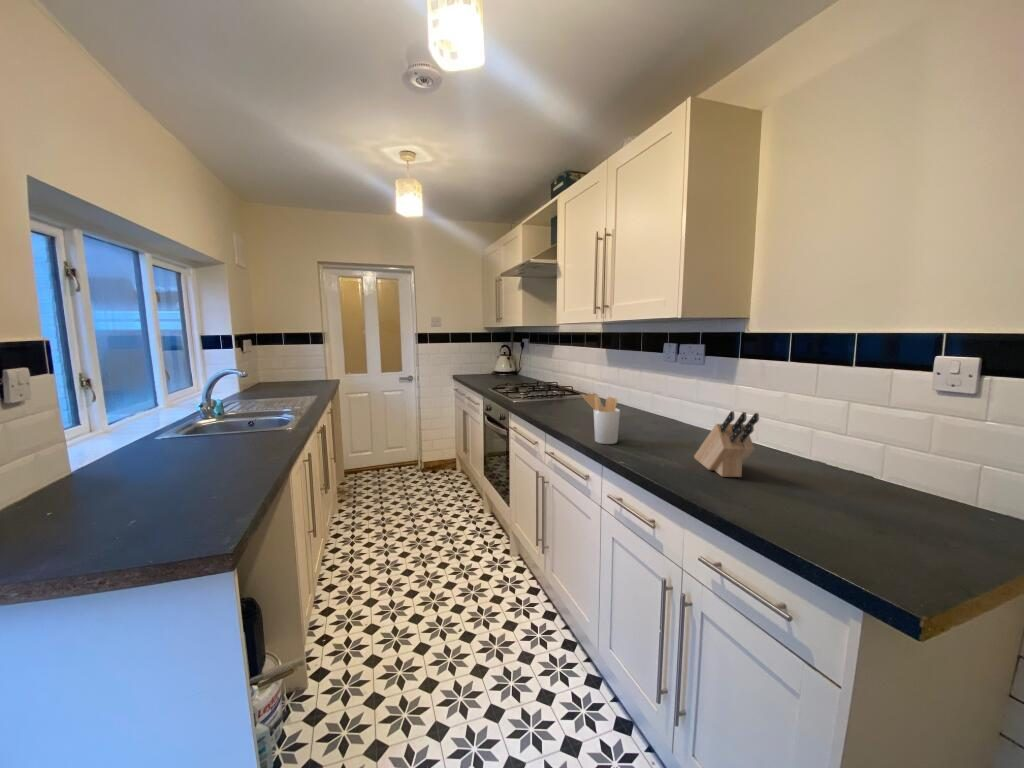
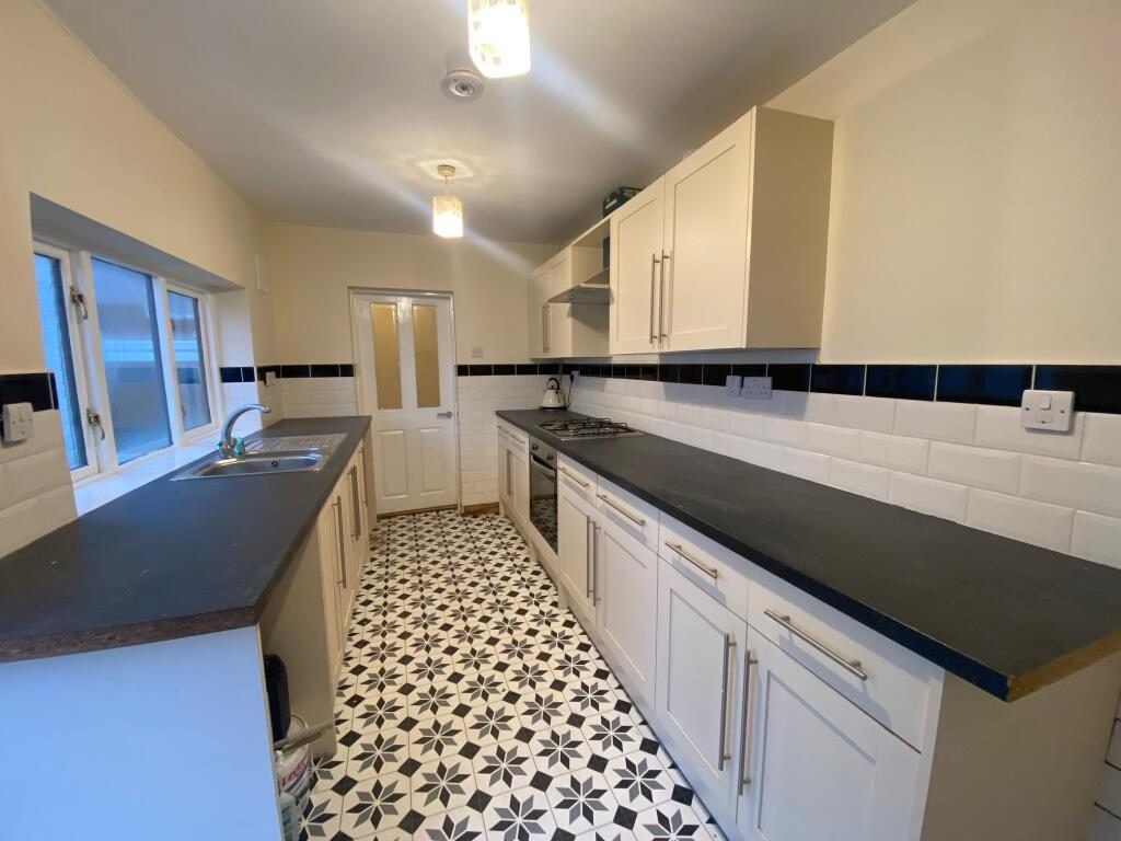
- utensil holder (600, 416)
- knife block (725, 438)
